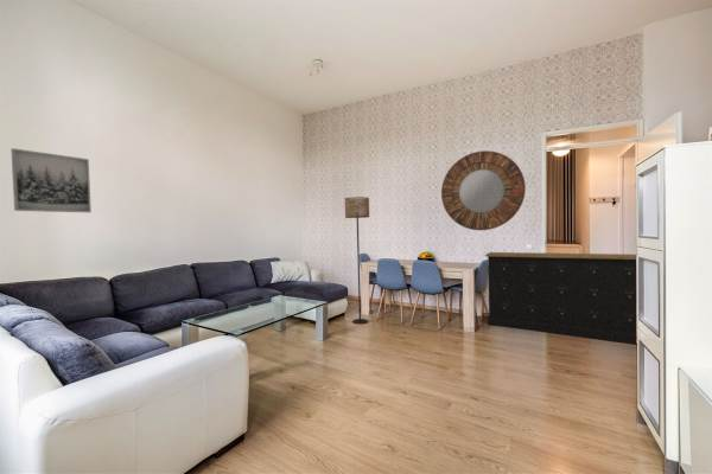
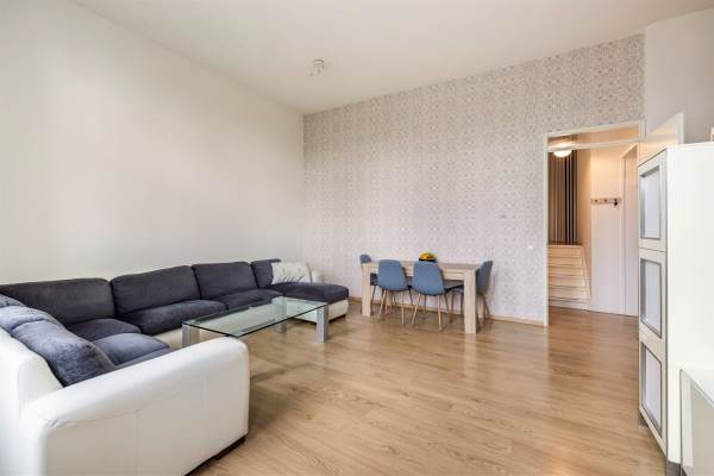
- wall art (53, 182)
- home mirror (481, 191)
- storage cabinet (577, 293)
- floor lamp (358, 260)
